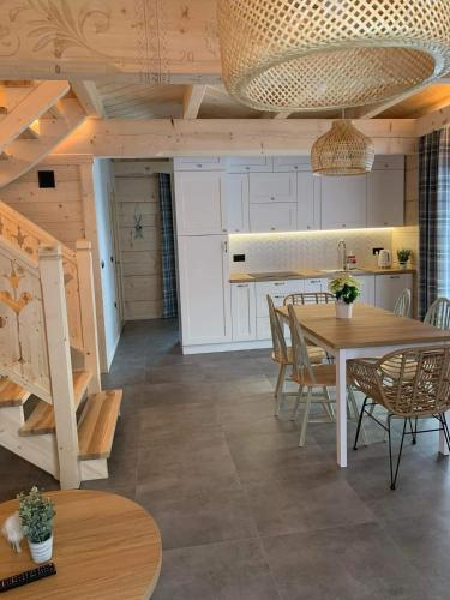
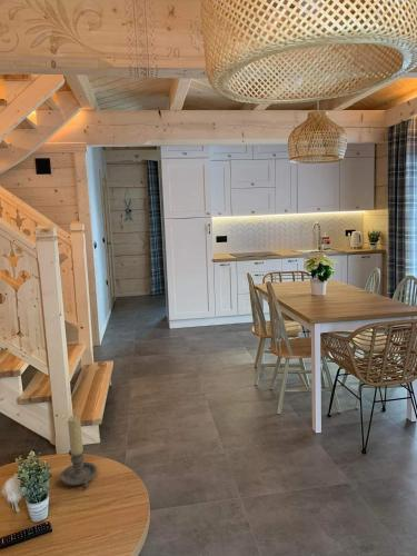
+ candle holder (77, 448)
